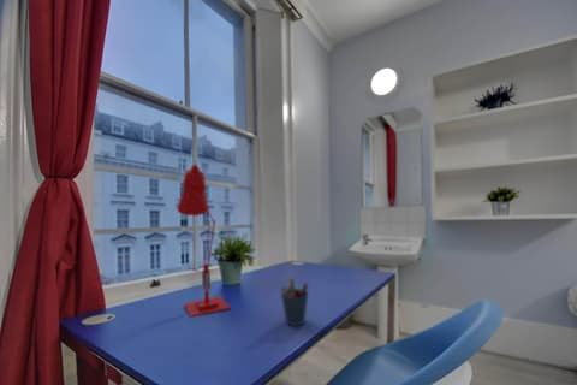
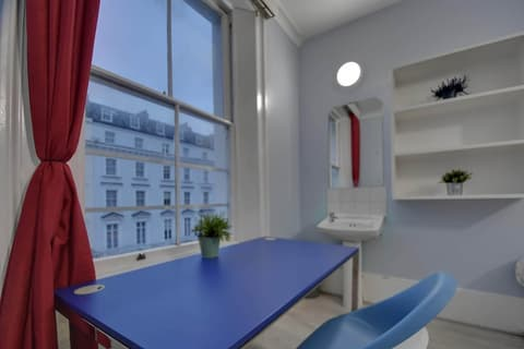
- desk lamp (208, 232)
- pen holder (295, 300)
